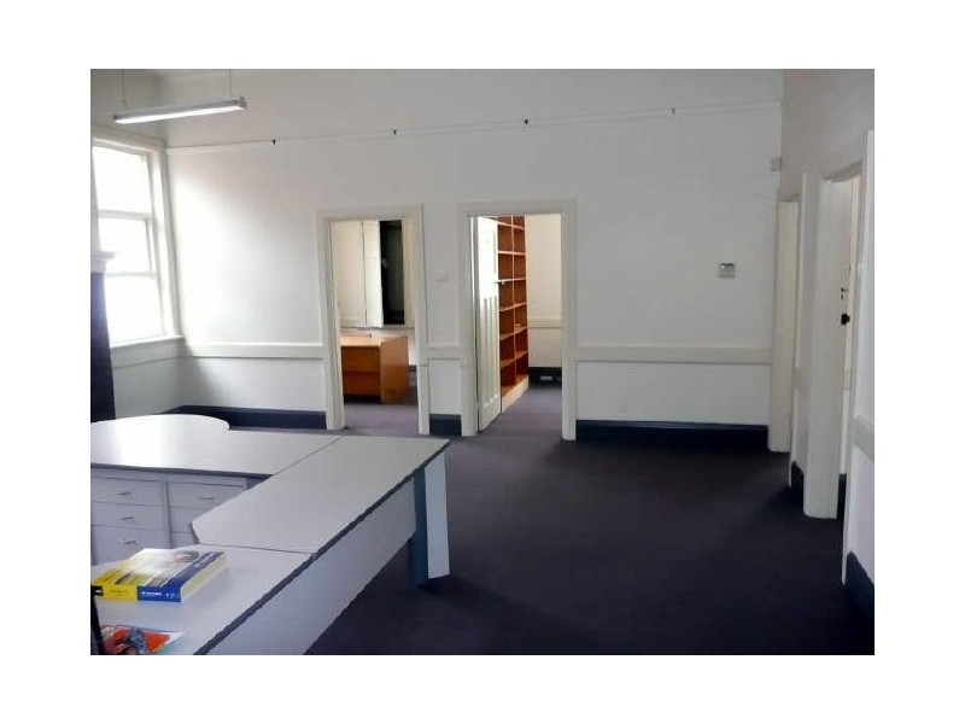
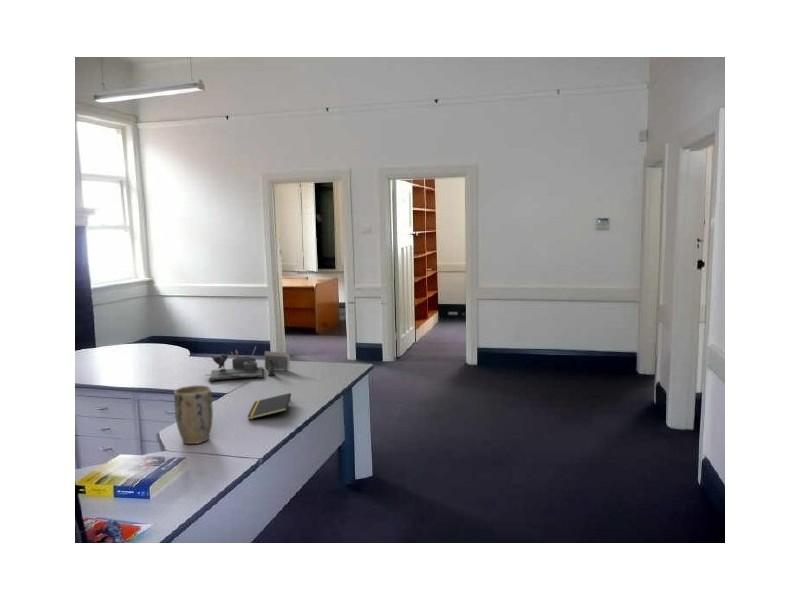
+ plant pot (194, 414)
+ notepad (270, 405)
+ desk organizer (247, 361)
